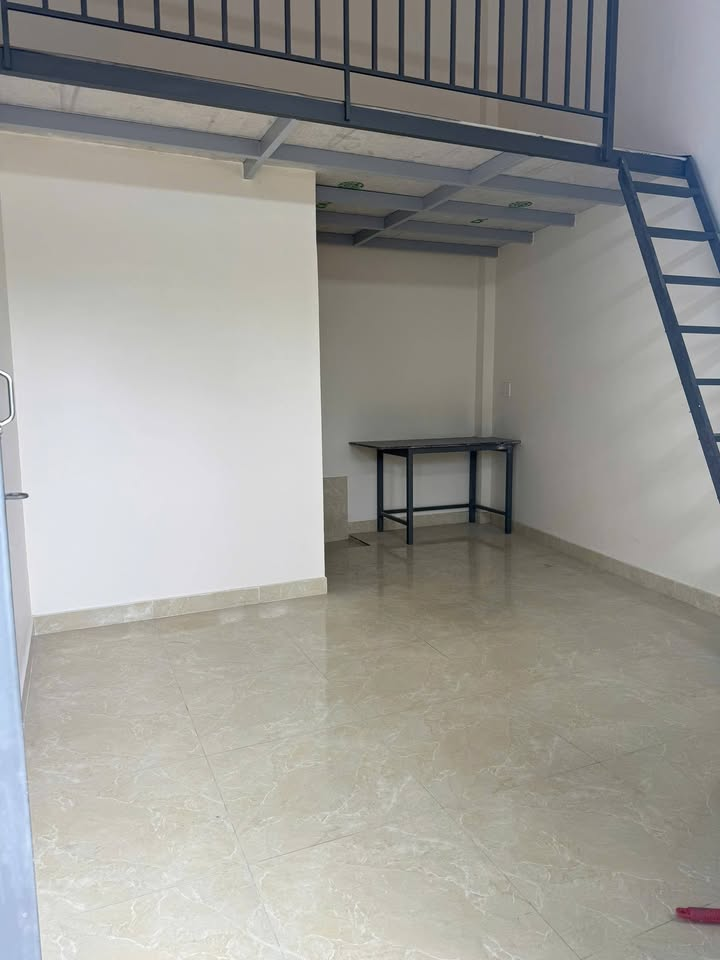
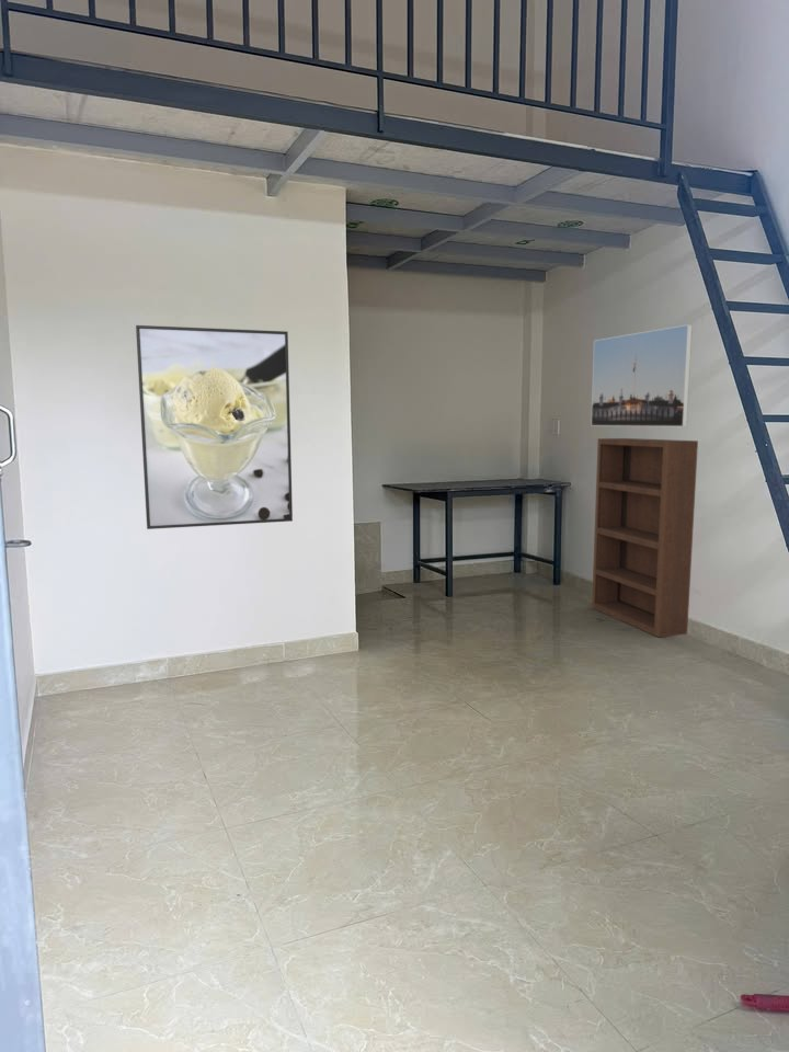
+ bookcase (640, 531)
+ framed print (218, 428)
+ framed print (637, 379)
